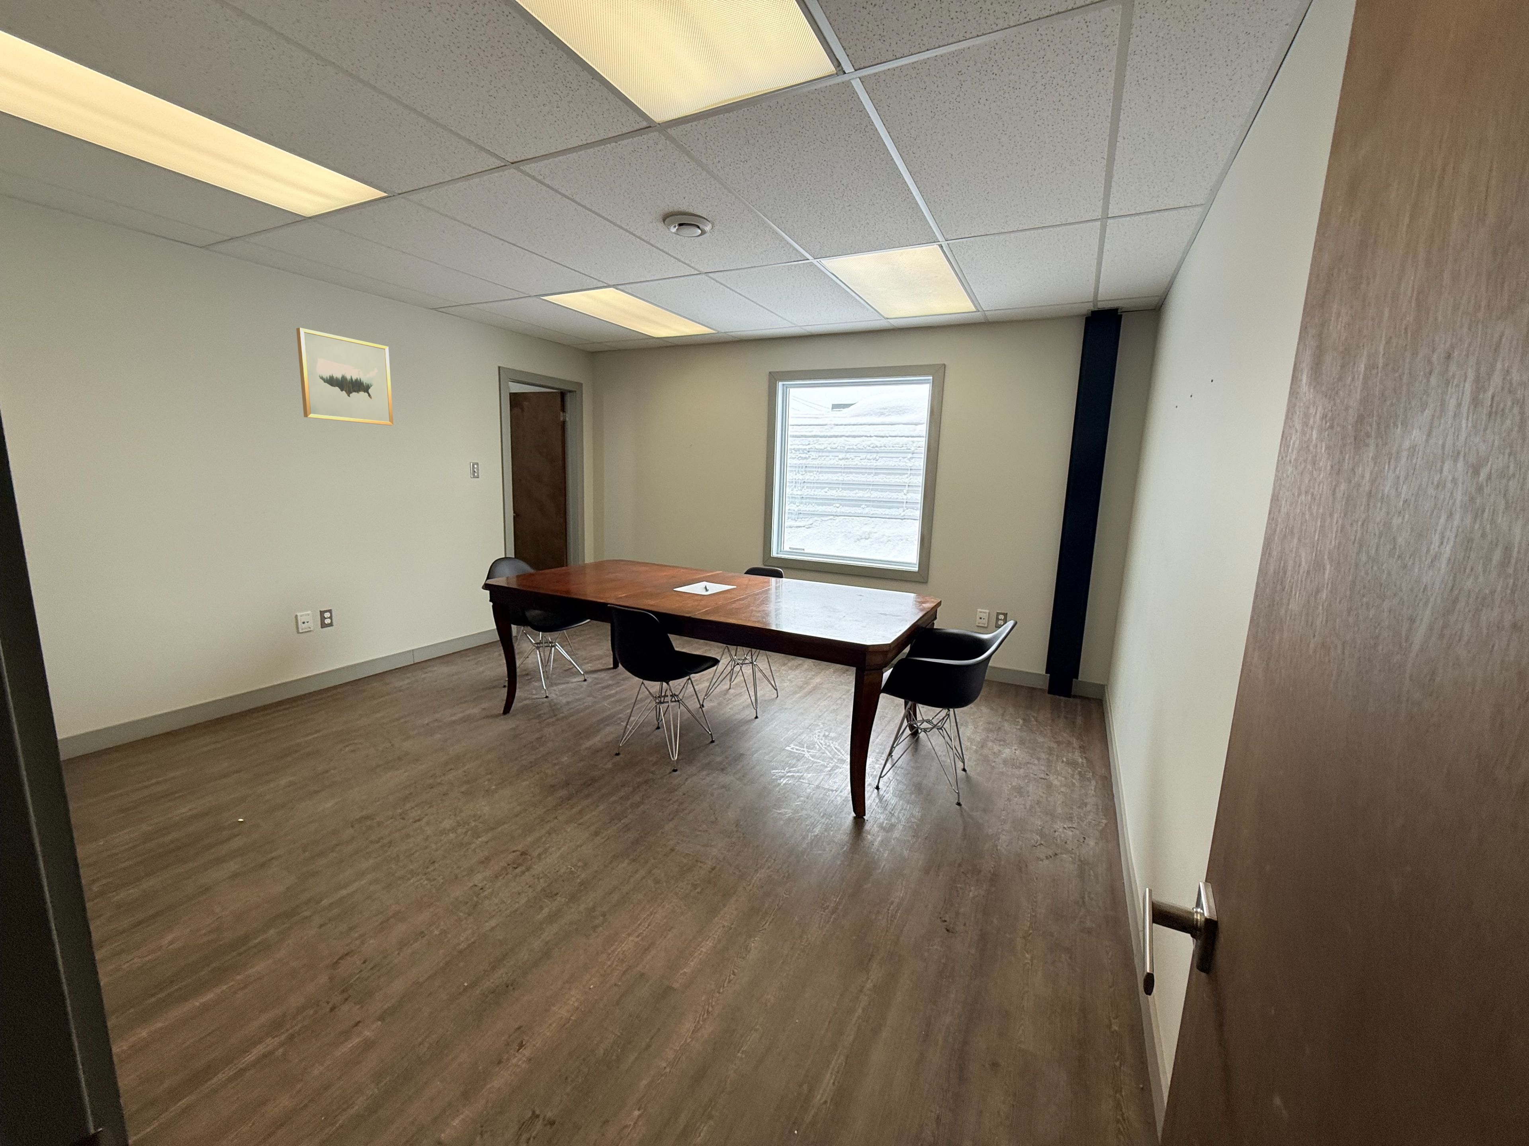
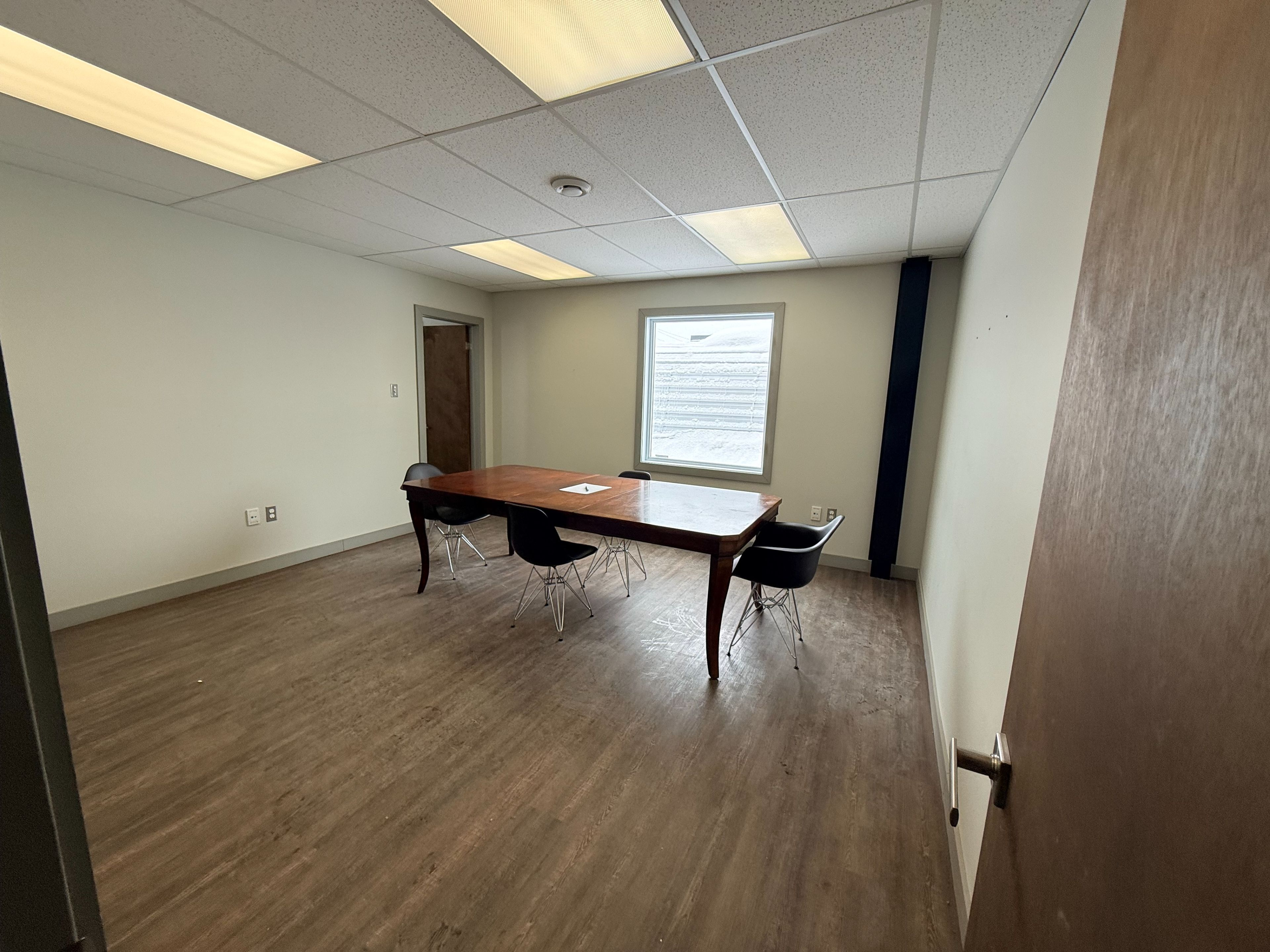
- wall art (348, 380)
